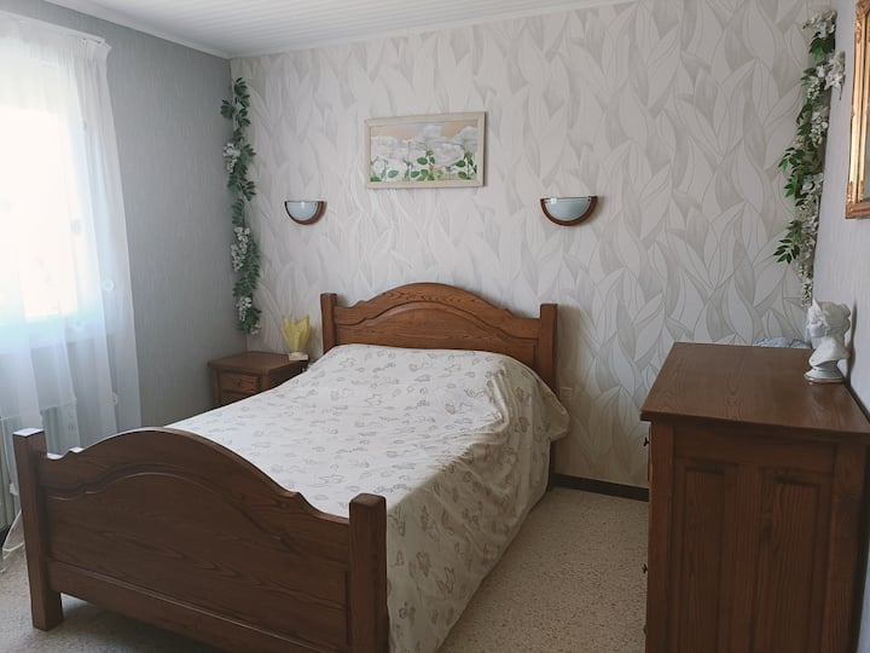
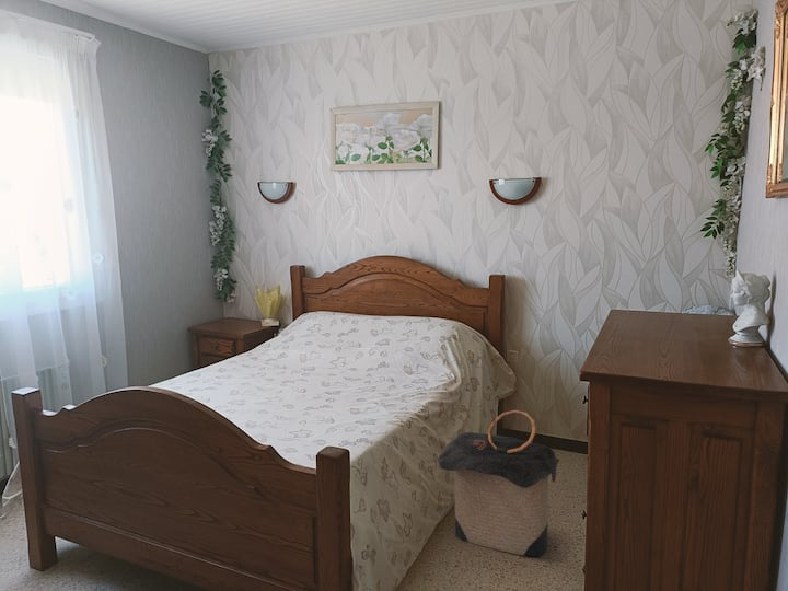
+ laundry hamper (497, 477)
